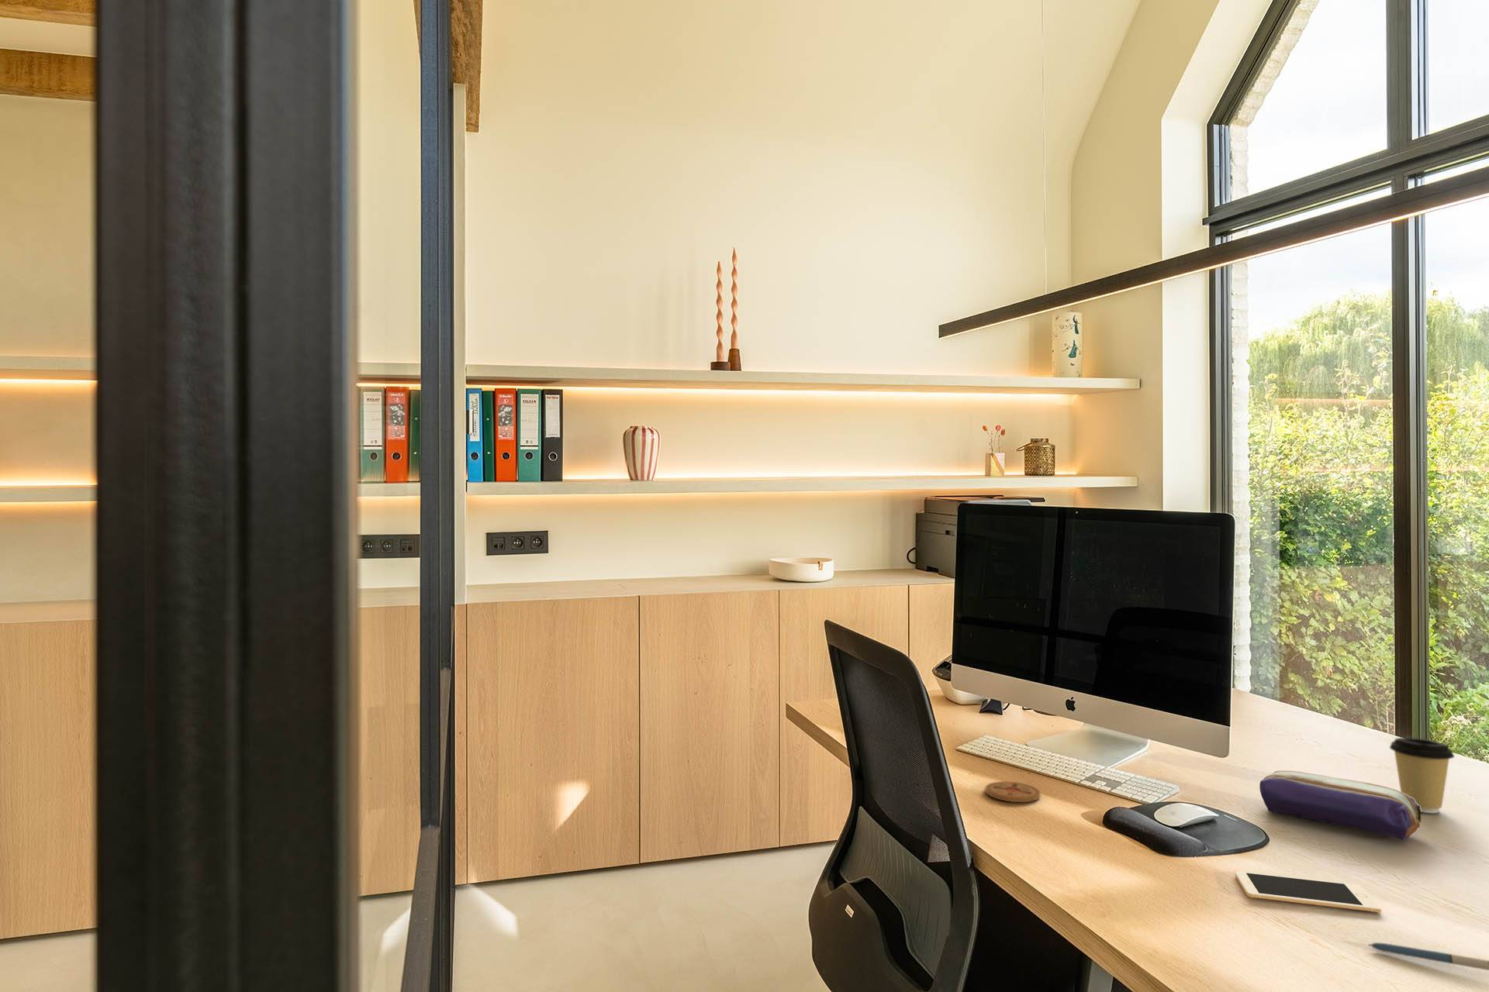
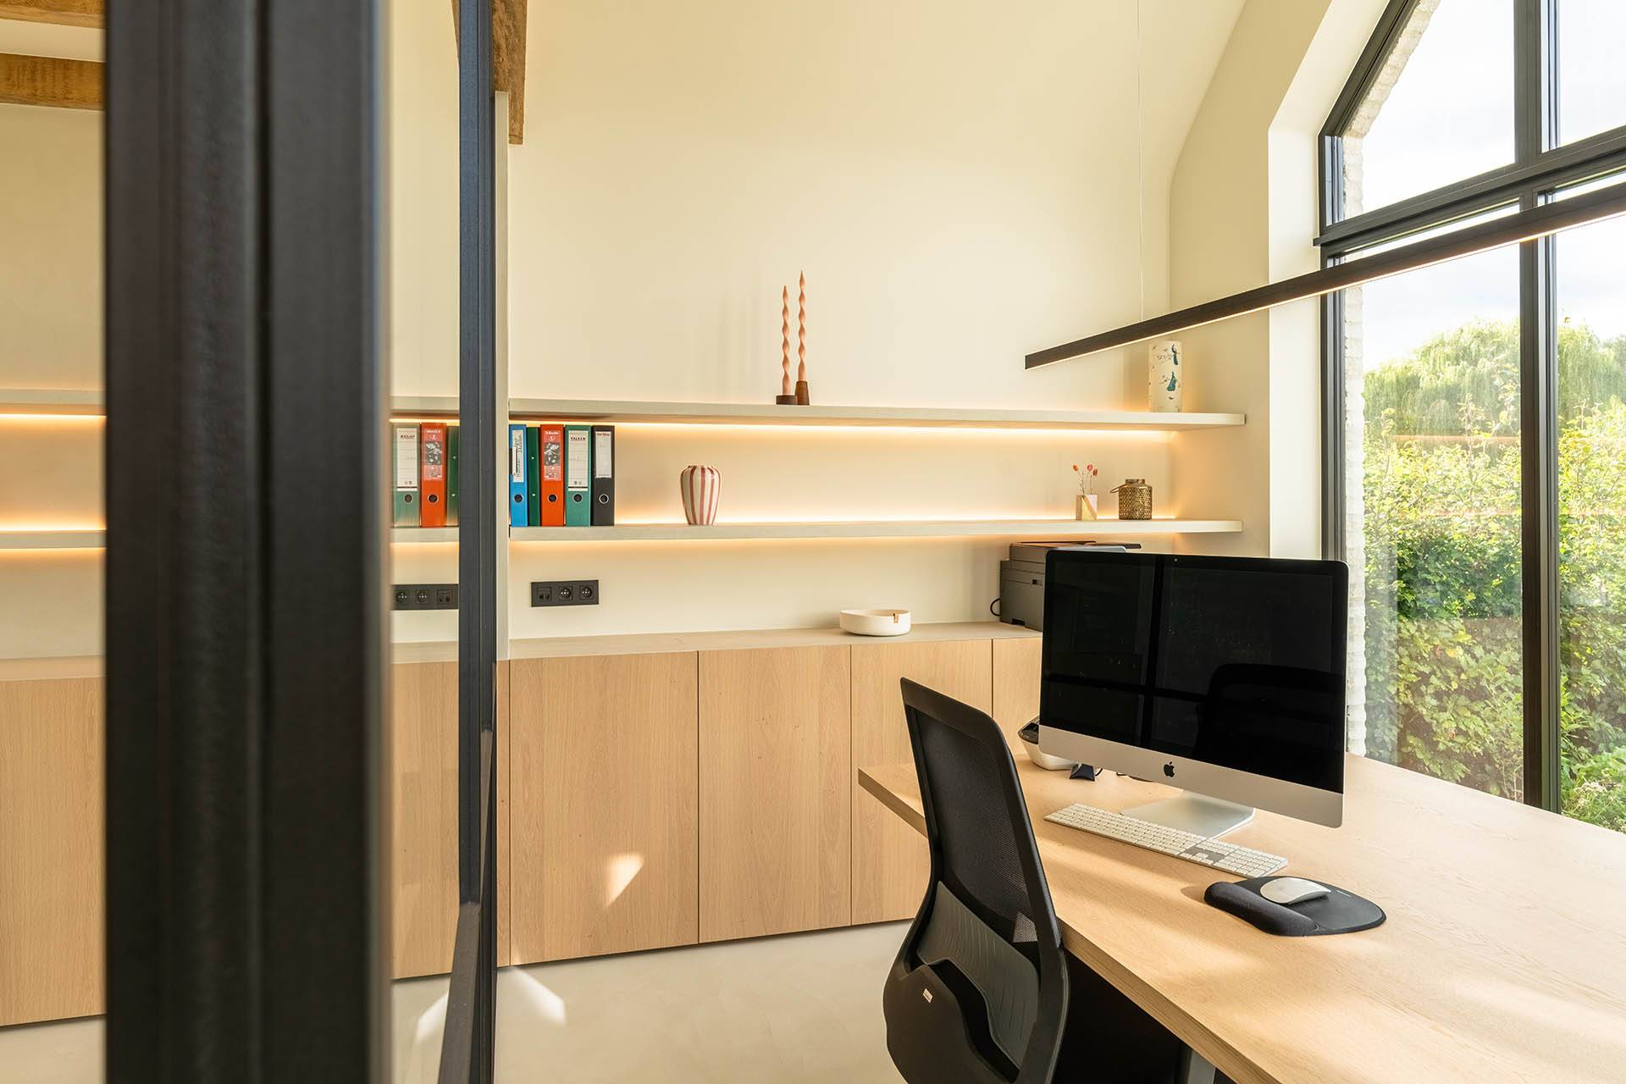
- cell phone (1304, 890)
- coaster (1012, 792)
- coffee cup (1421, 774)
- pen (1438, 955)
- pencil case (1337, 802)
